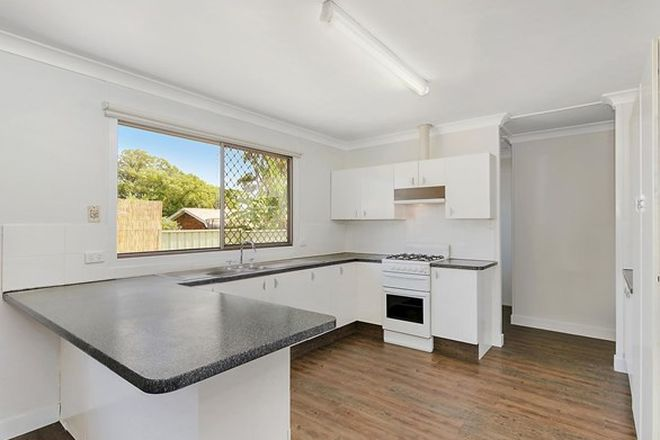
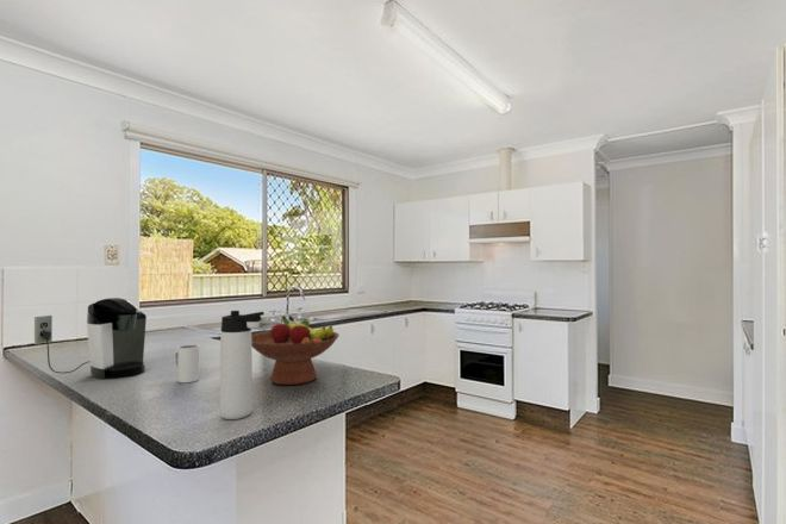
+ thermos bottle (242, 363)
+ coffee maker (101, 337)
+ mug (185, 362)
+ fruit bowl (293, 349)
